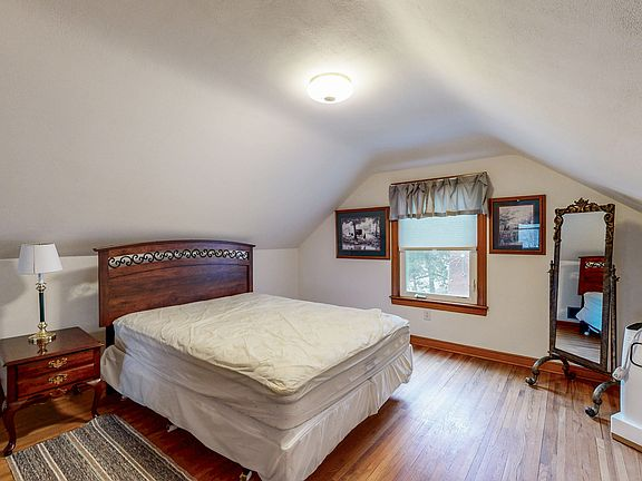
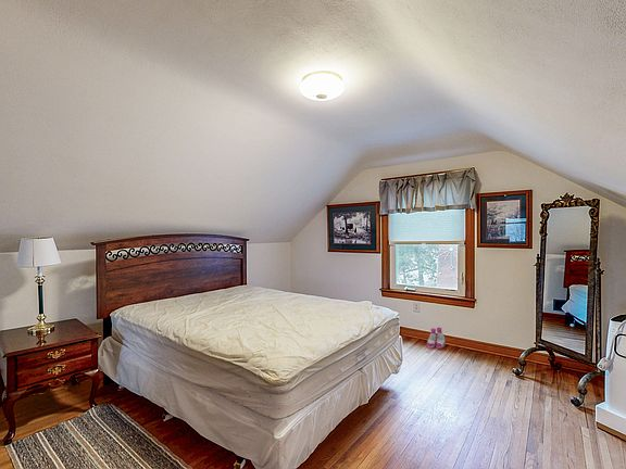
+ boots (436, 337)
